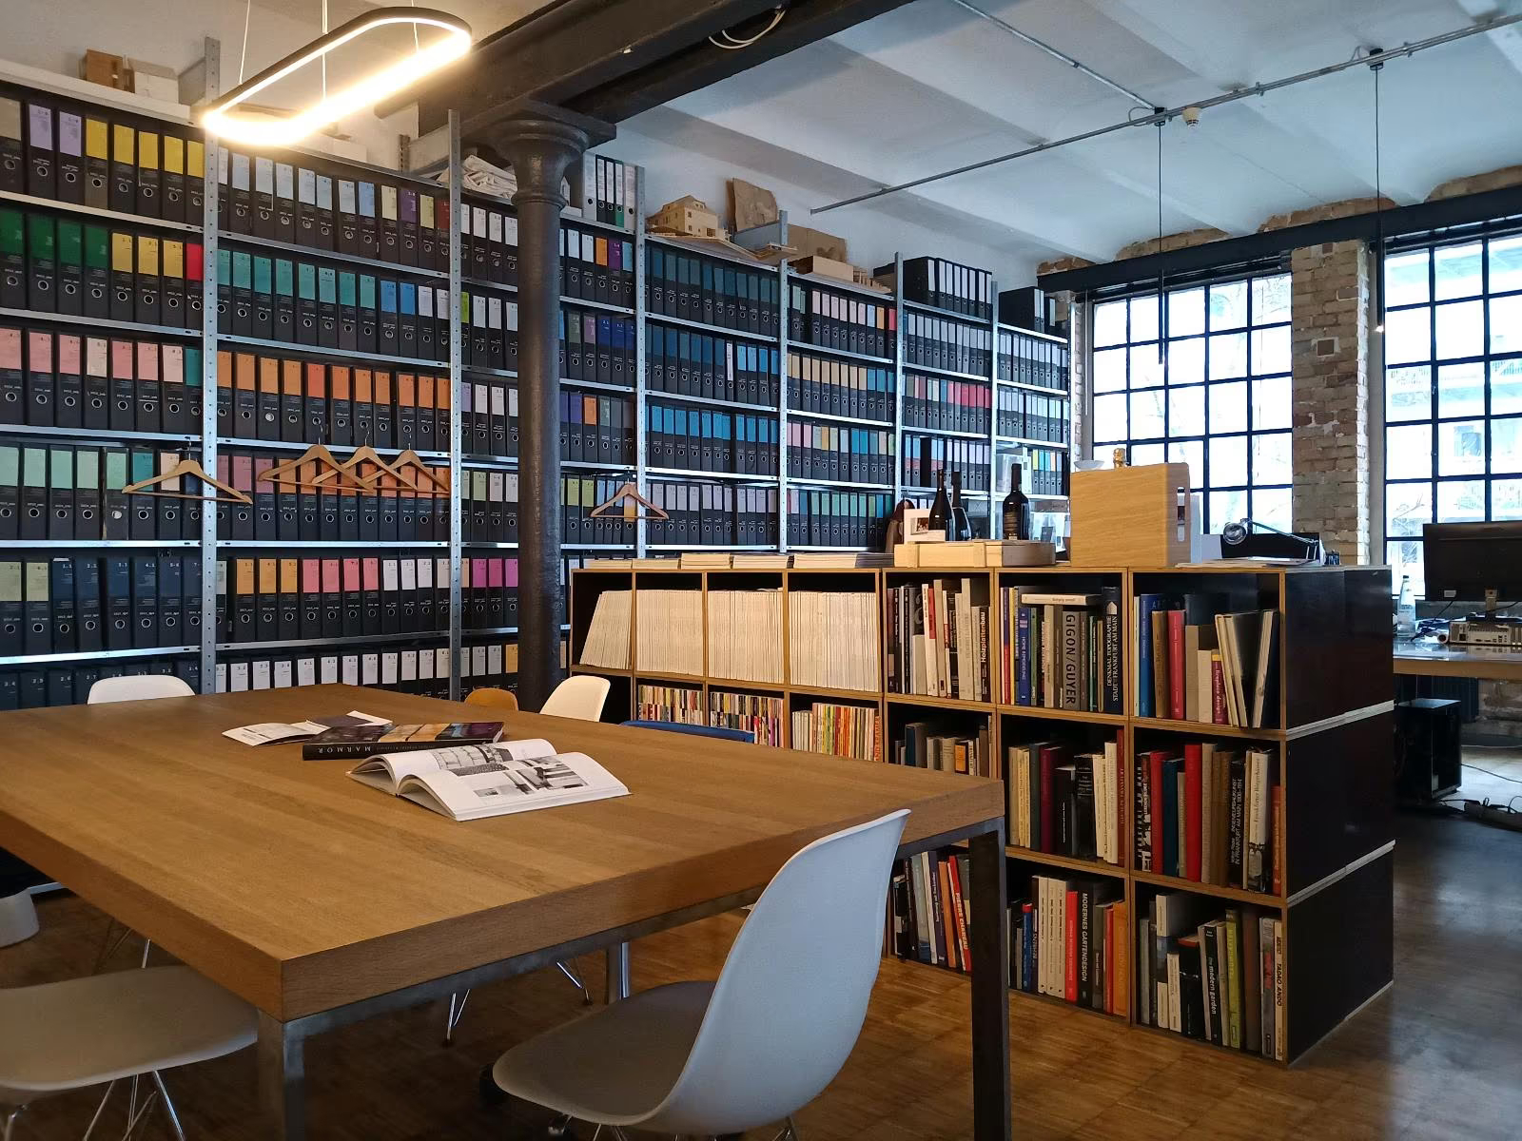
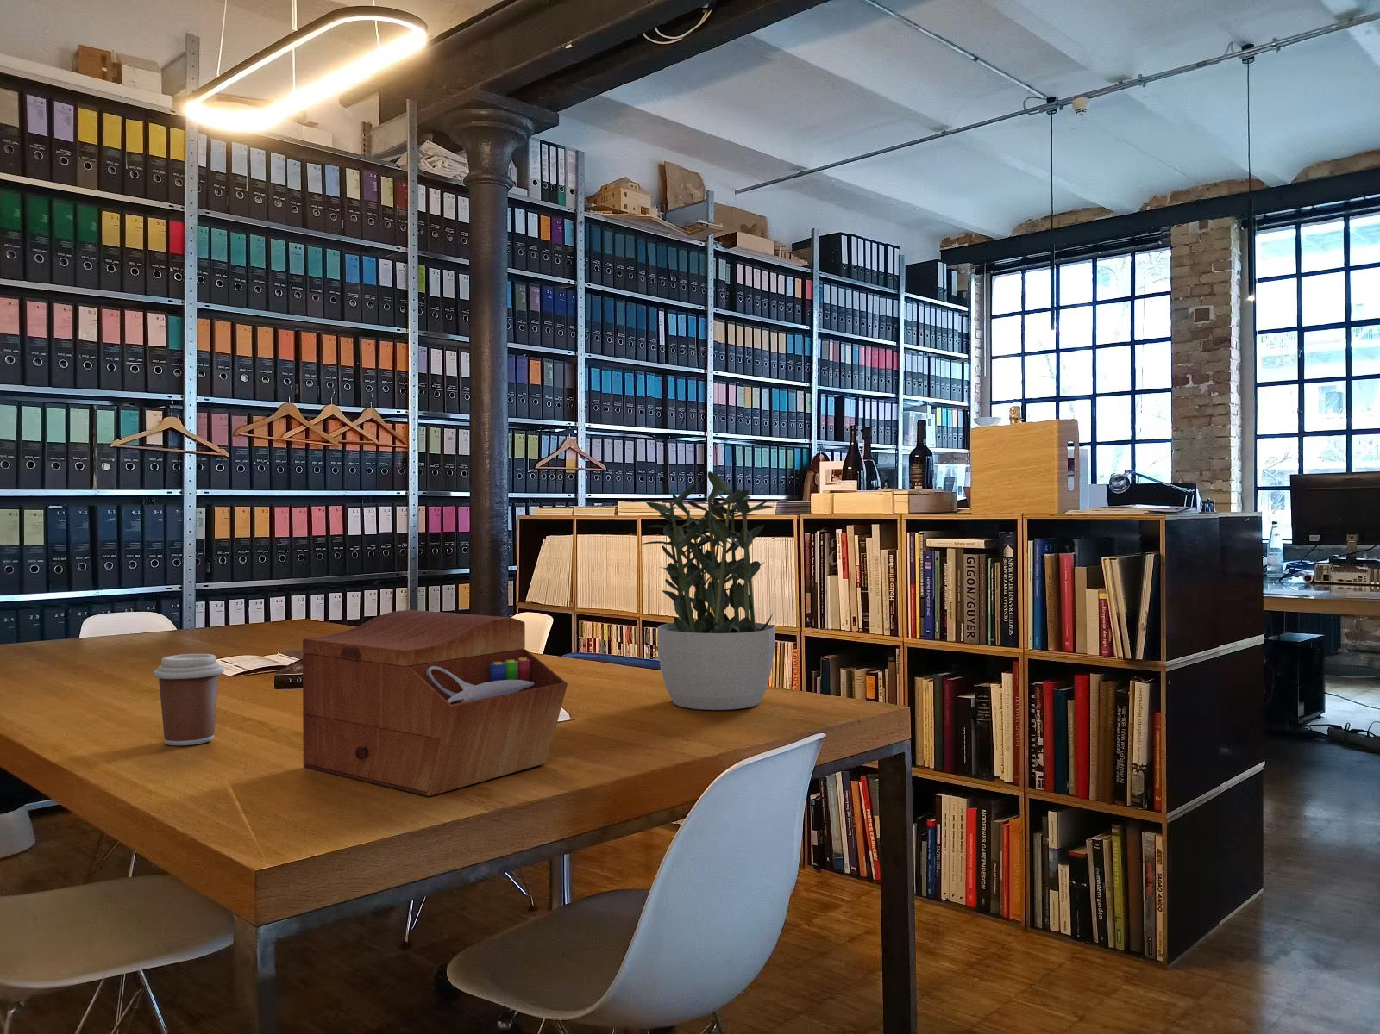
+ coffee cup (189, 698)
+ potted plant (707, 587)
+ sewing box (431, 694)
